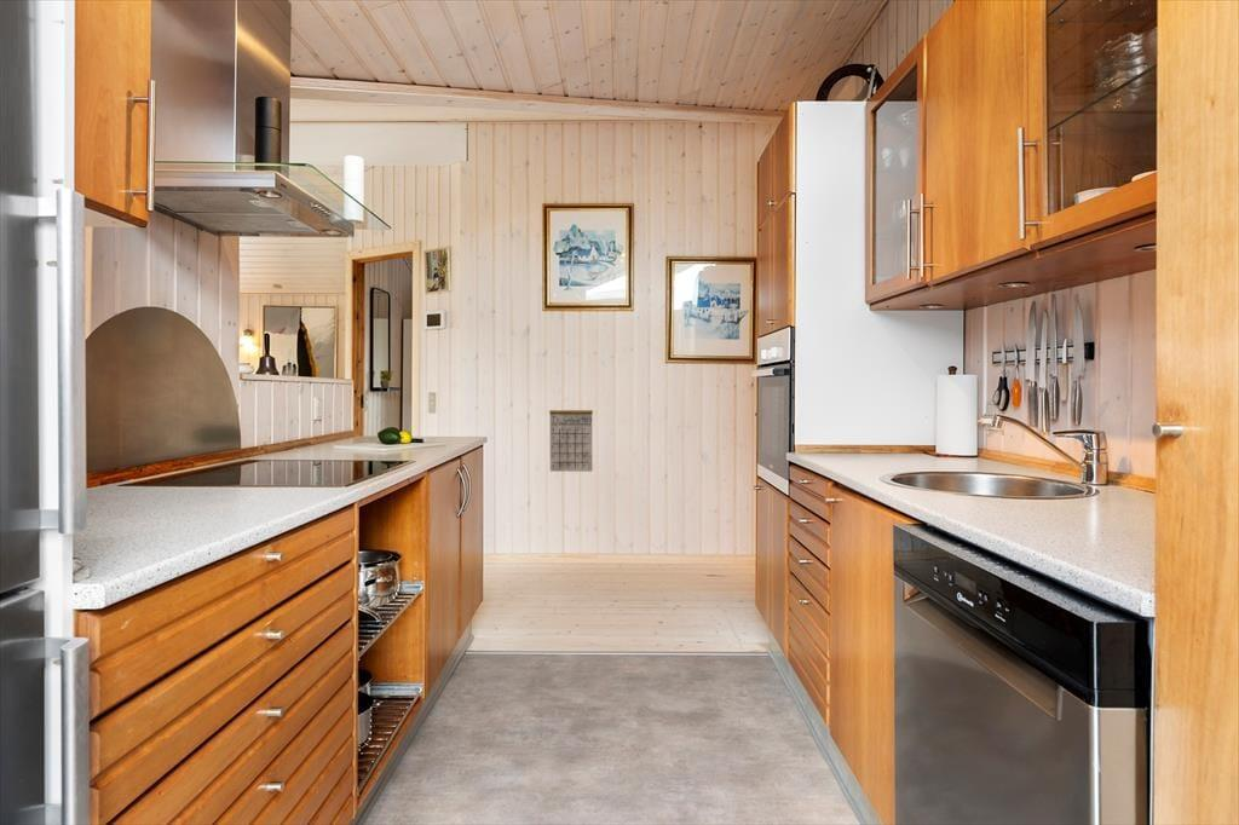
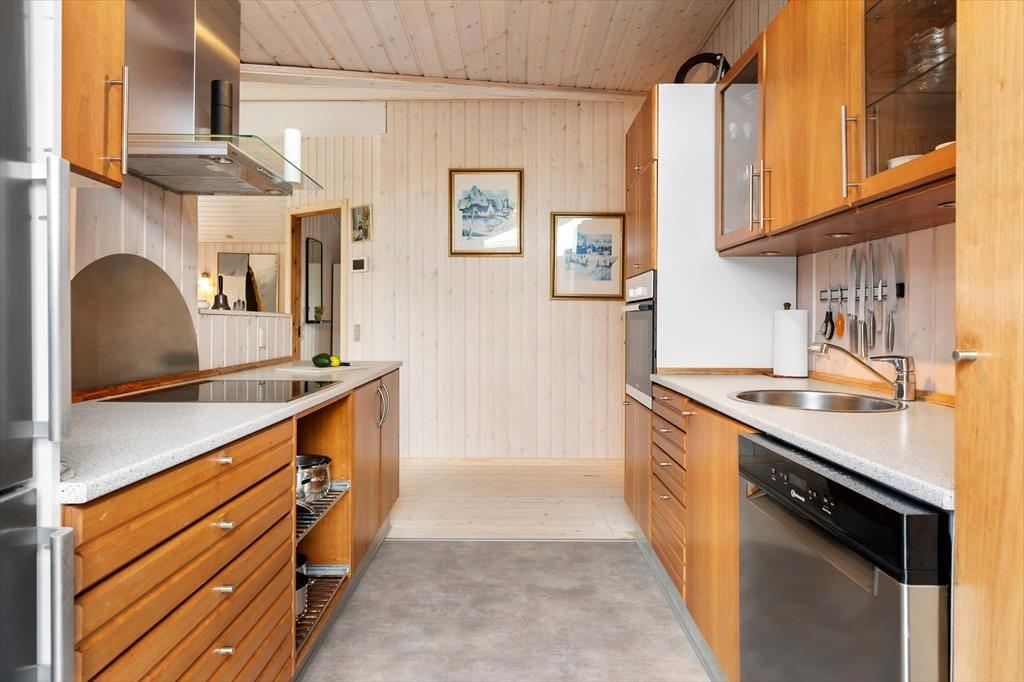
- calendar (571, 433)
